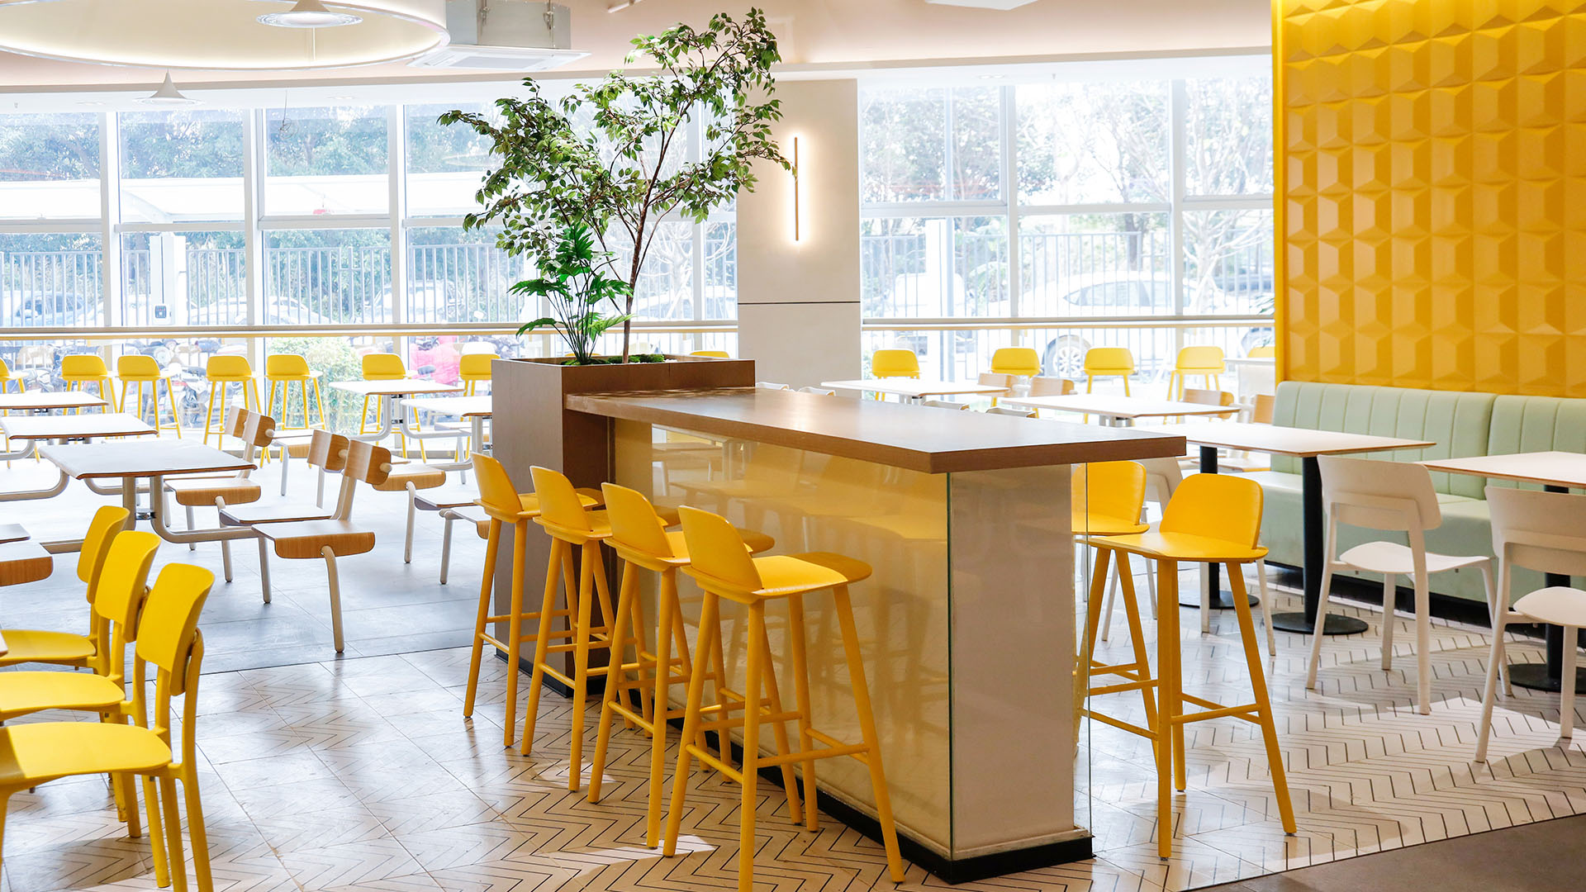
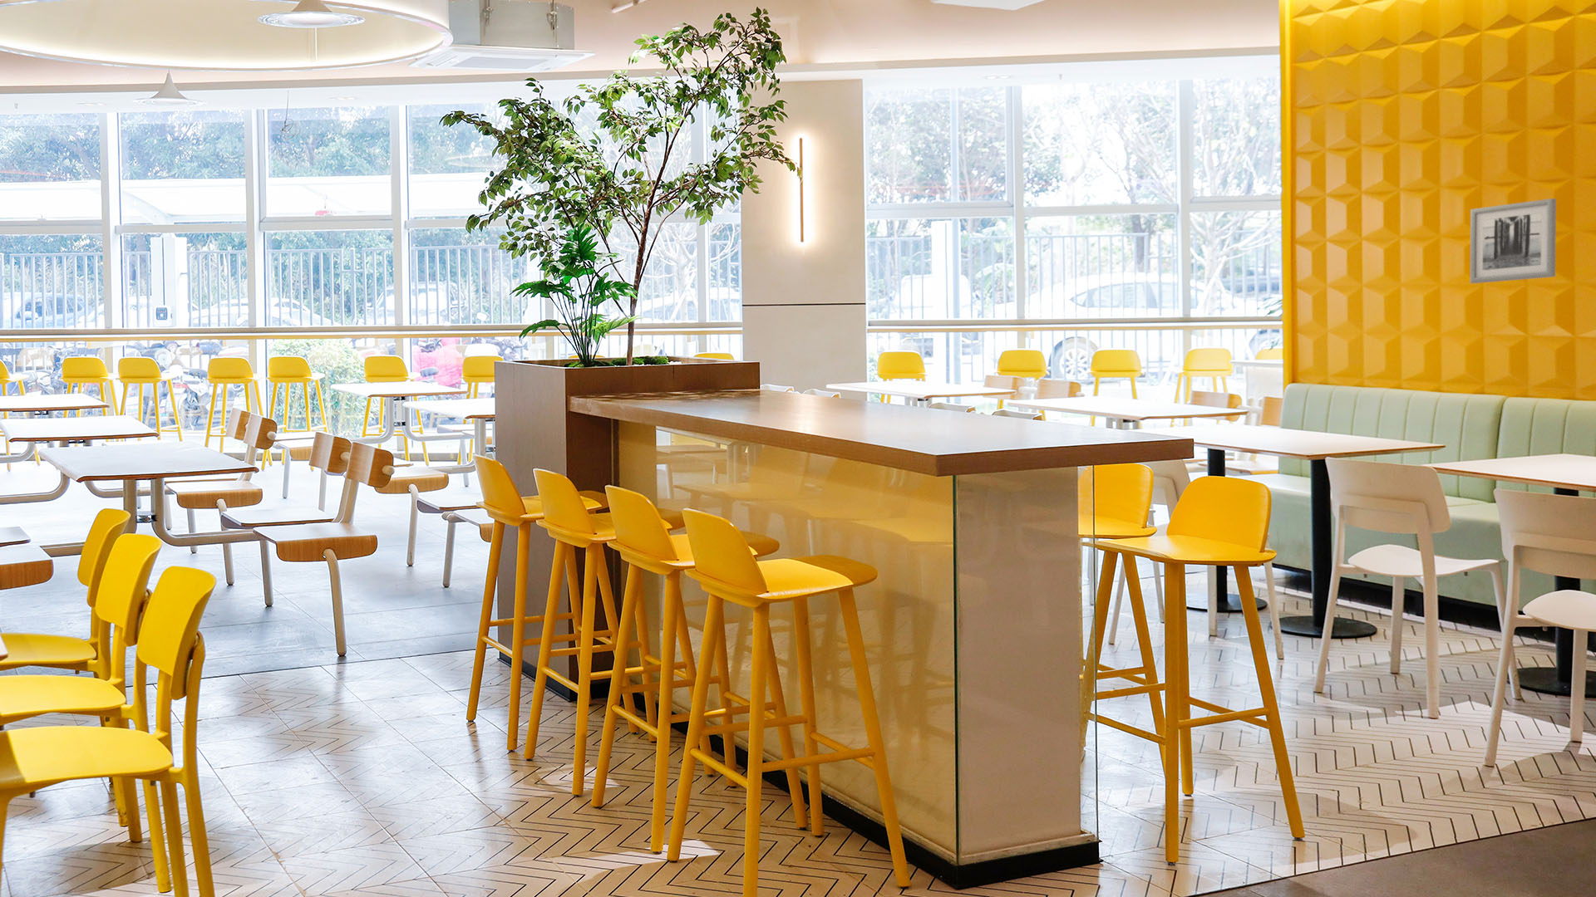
+ wall art (1512, 242)
